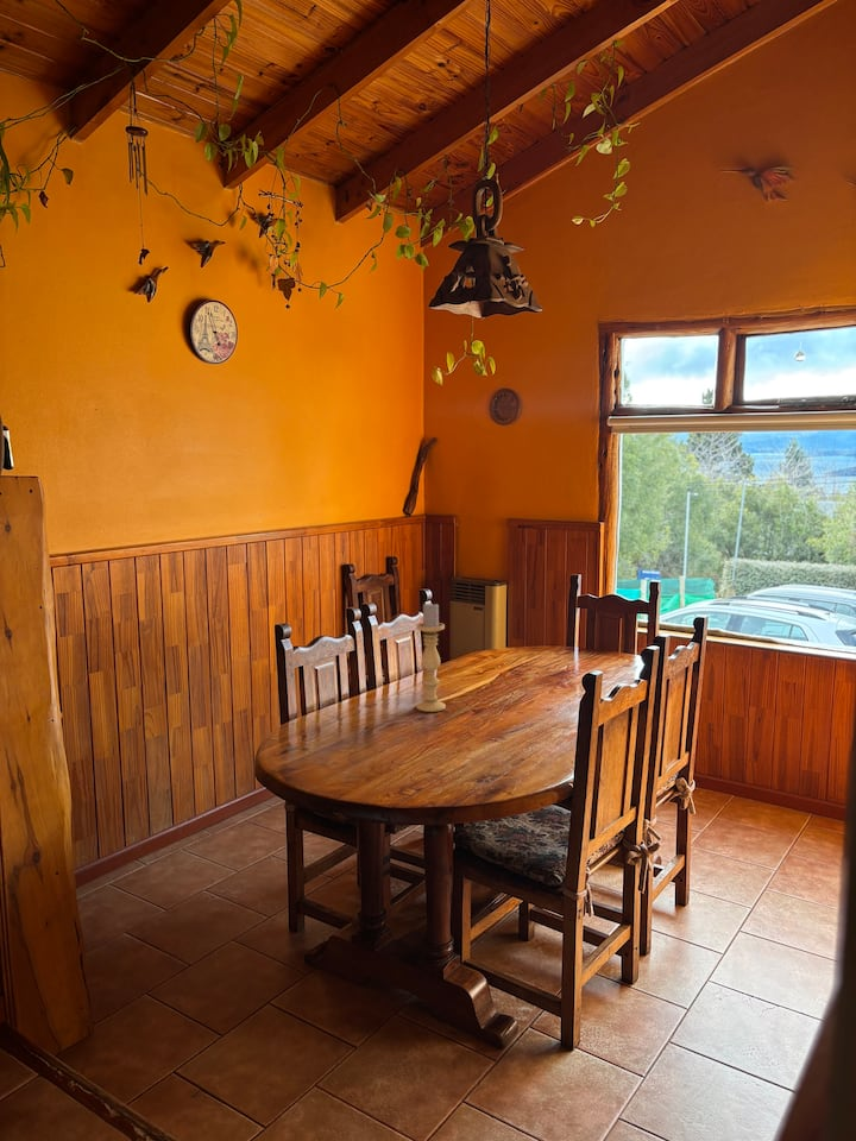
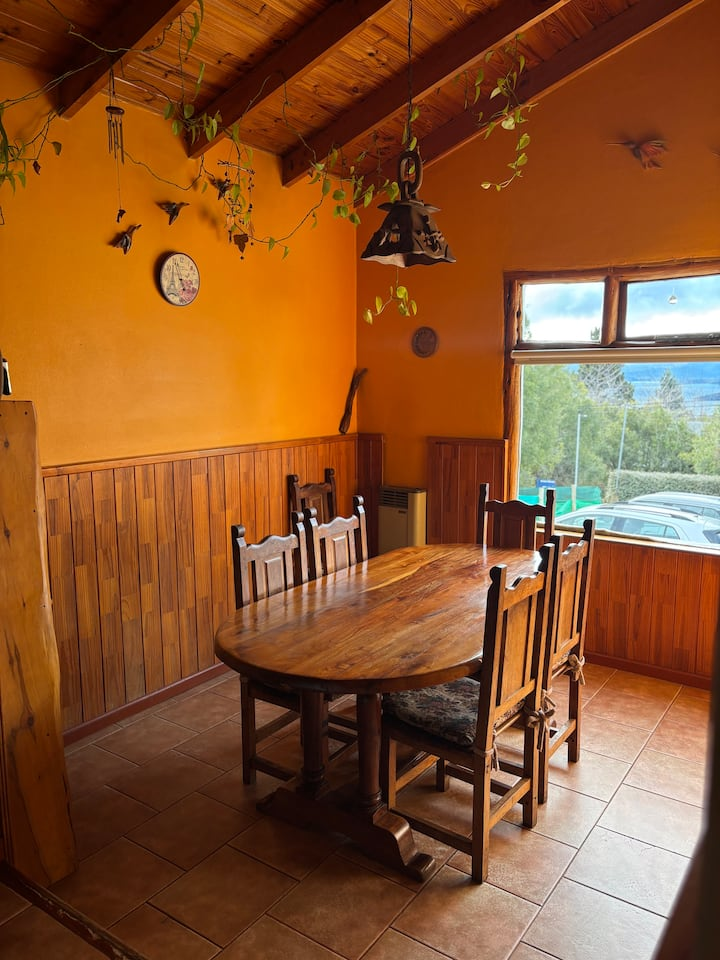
- candle holder (430, 655)
